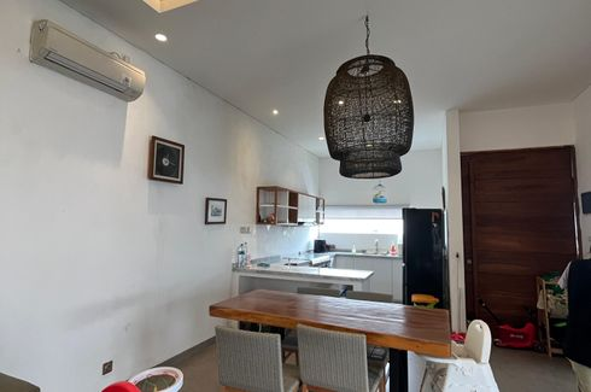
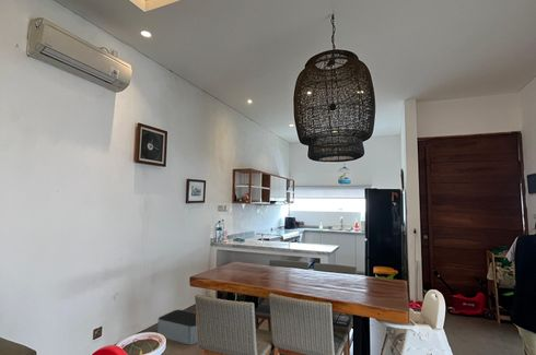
+ storage bin (184, 326)
